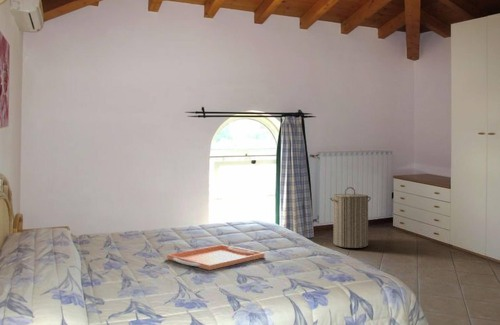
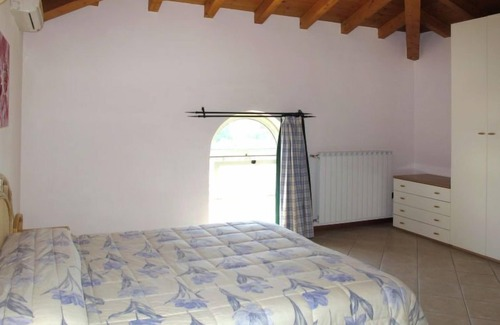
- laundry hamper (350, 215)
- serving tray (216, 255)
